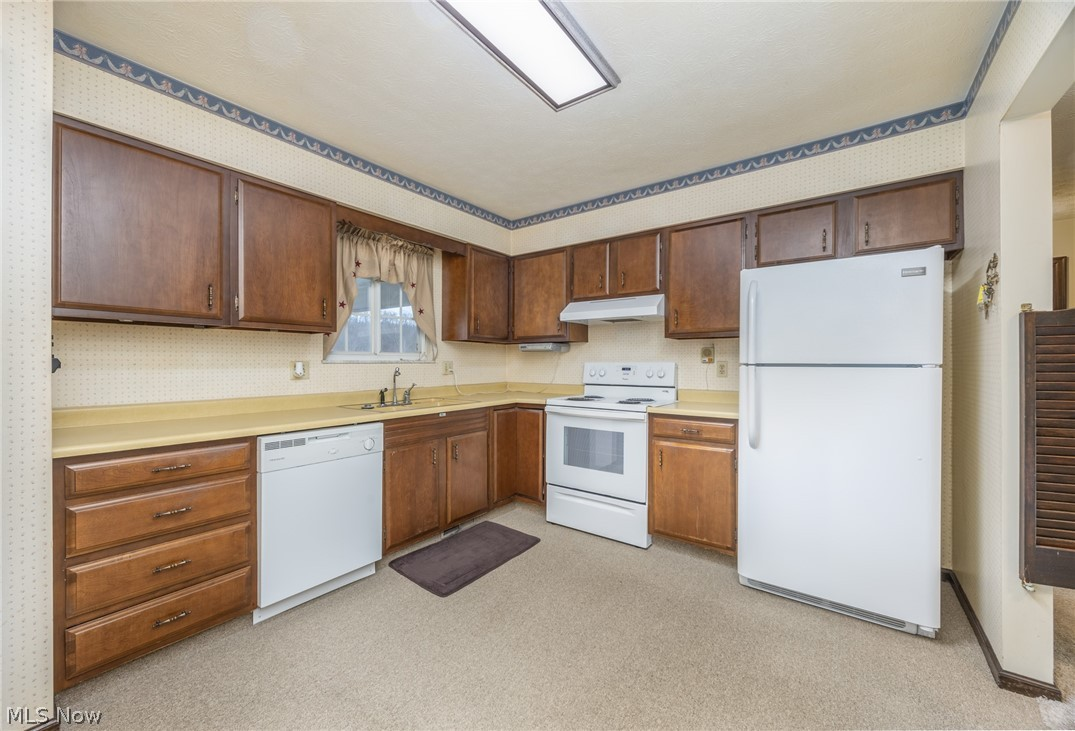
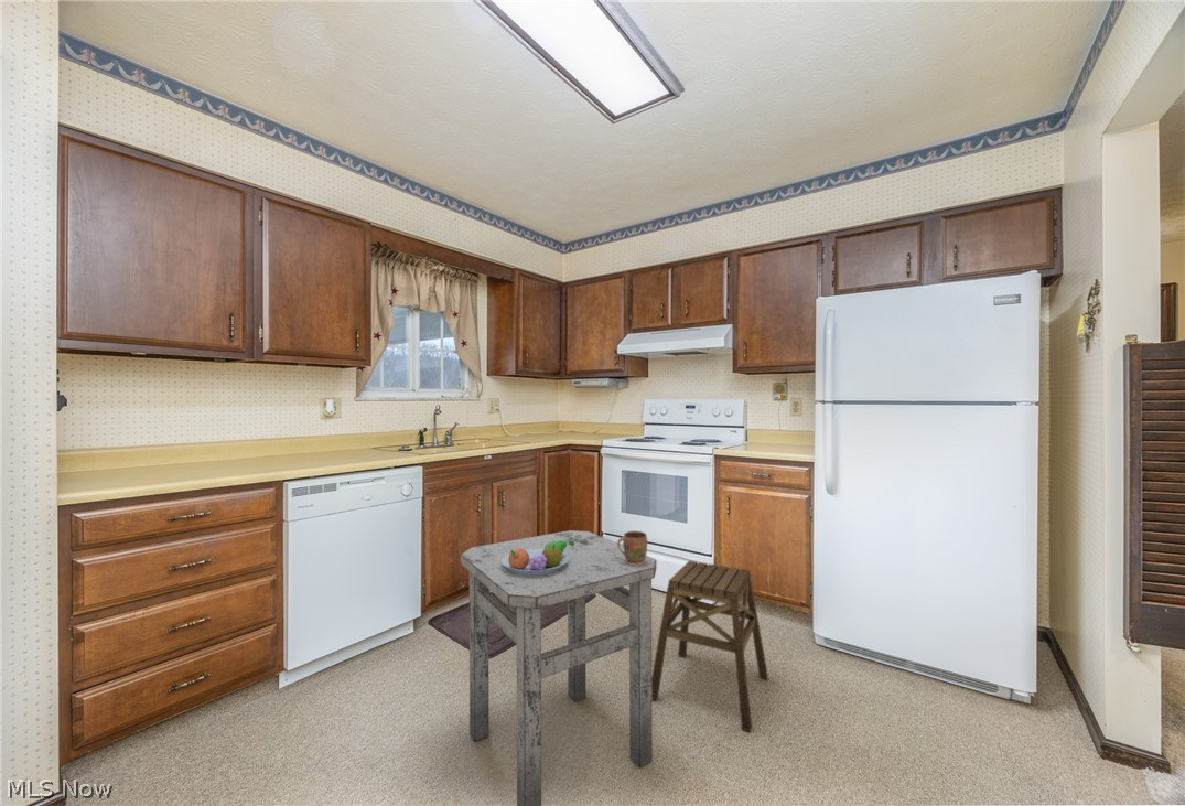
+ fruit bowl (538, 551)
+ stool (712, 627)
+ side table (557, 652)
+ mug (633, 547)
